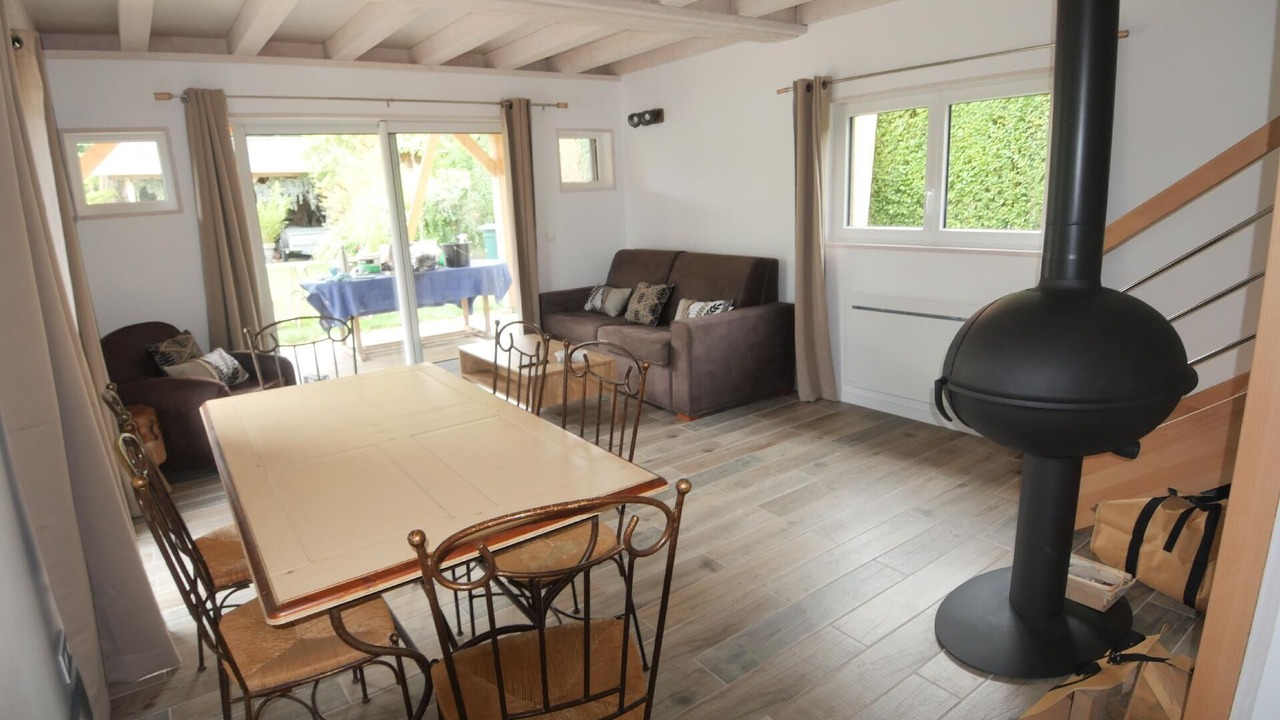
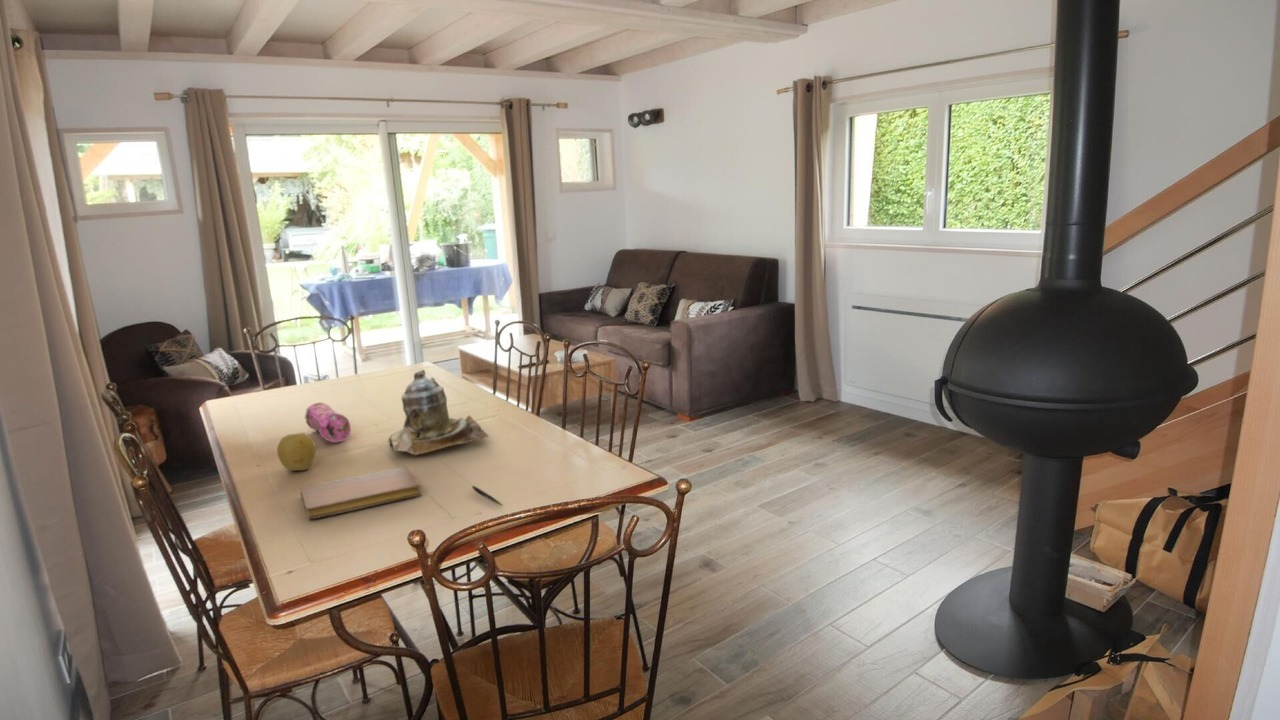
+ teapot (432, 405)
+ fruit (296, 451)
+ pencil case (327, 422)
+ notebook (360, 490)
+ pen (487, 495)
